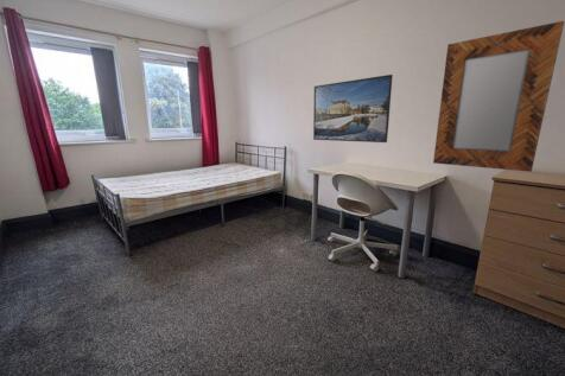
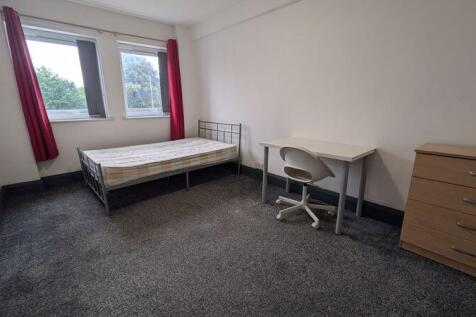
- home mirror (487, 104)
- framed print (347, 111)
